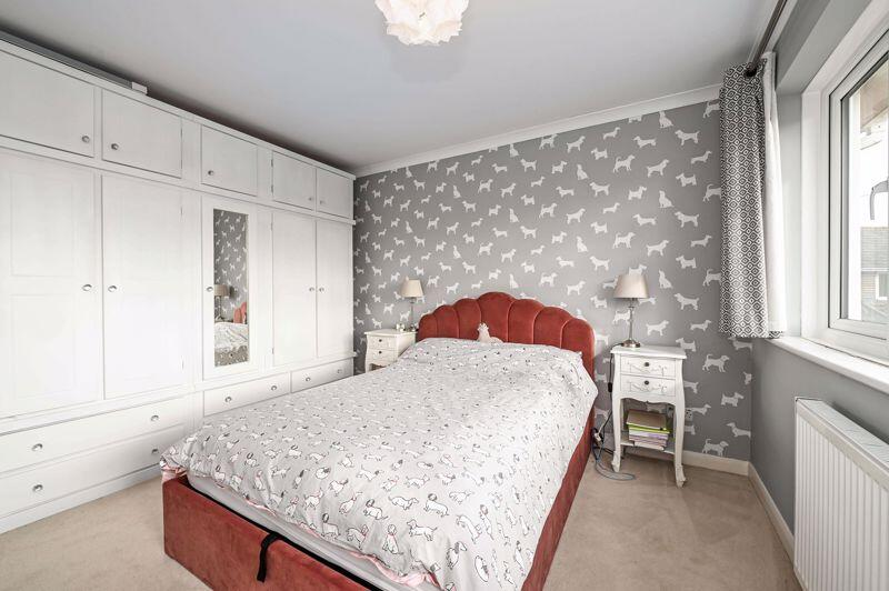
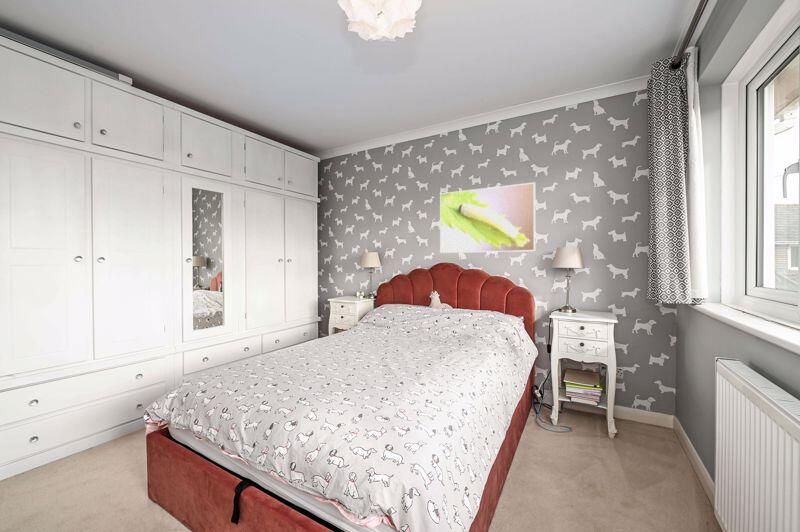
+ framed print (484, 220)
